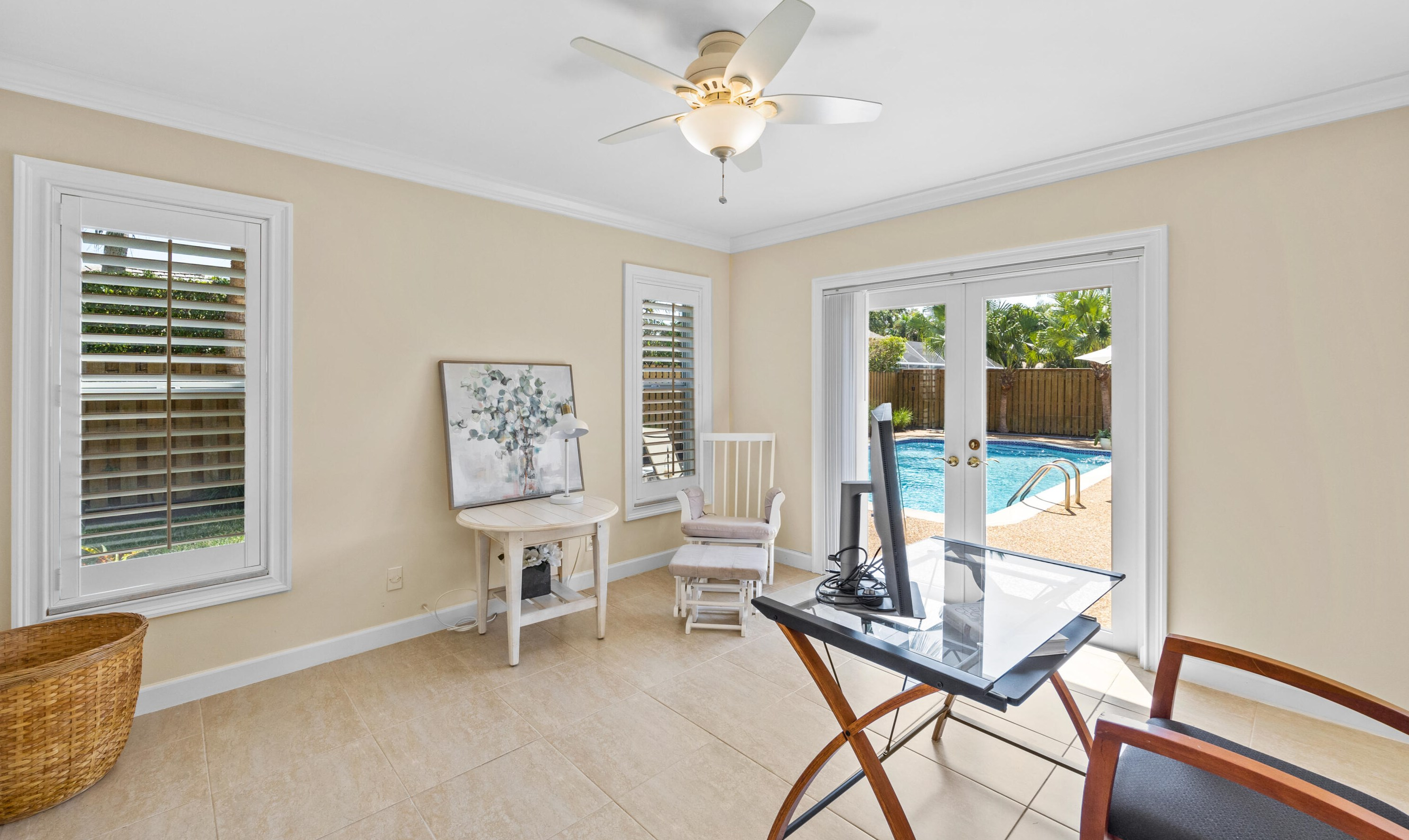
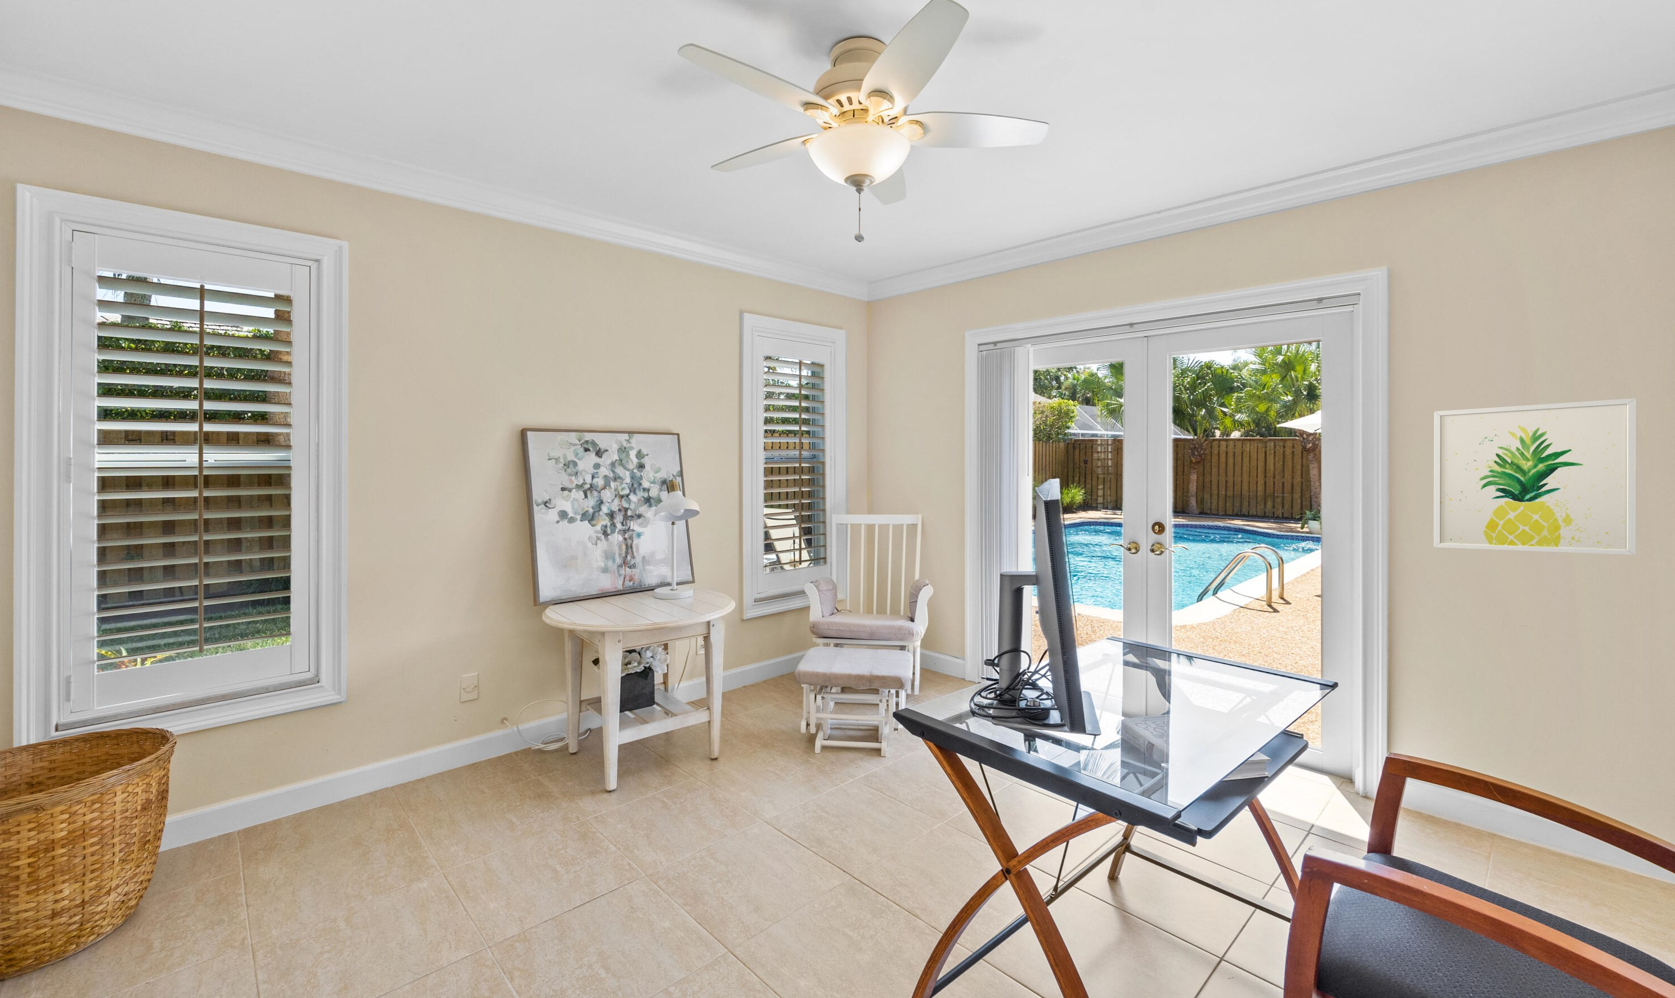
+ wall art (1528, 478)
